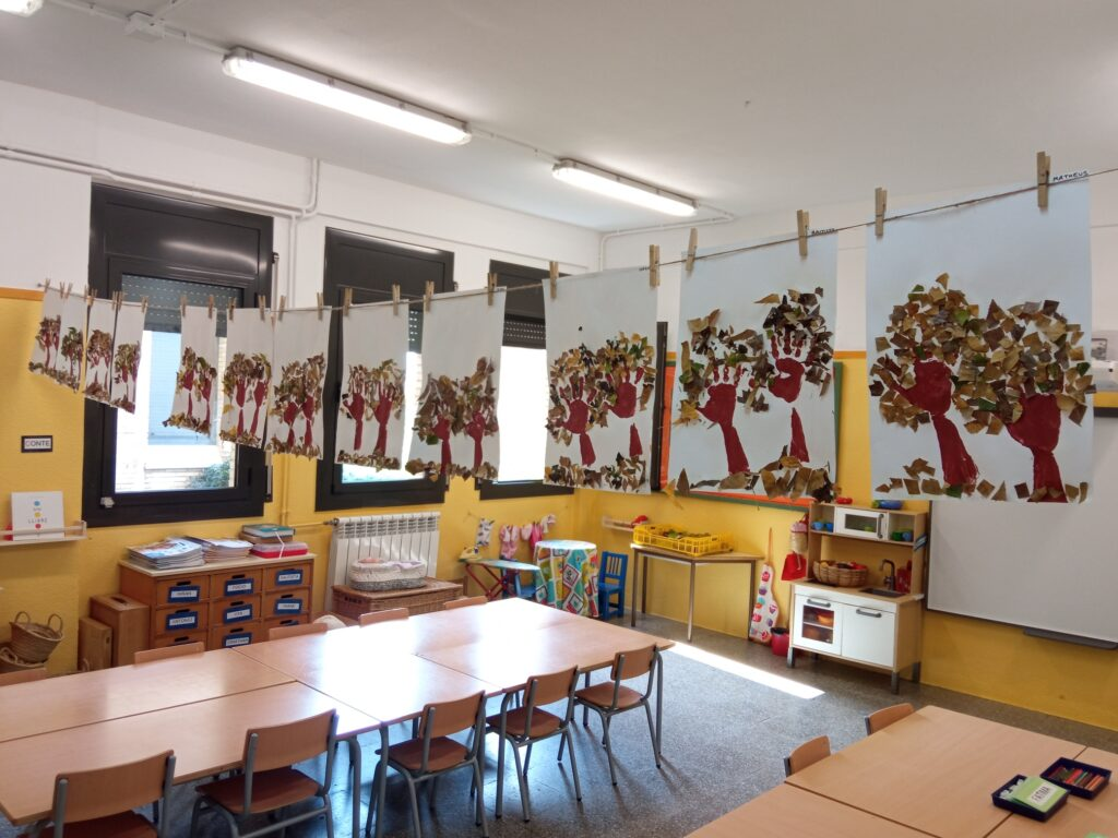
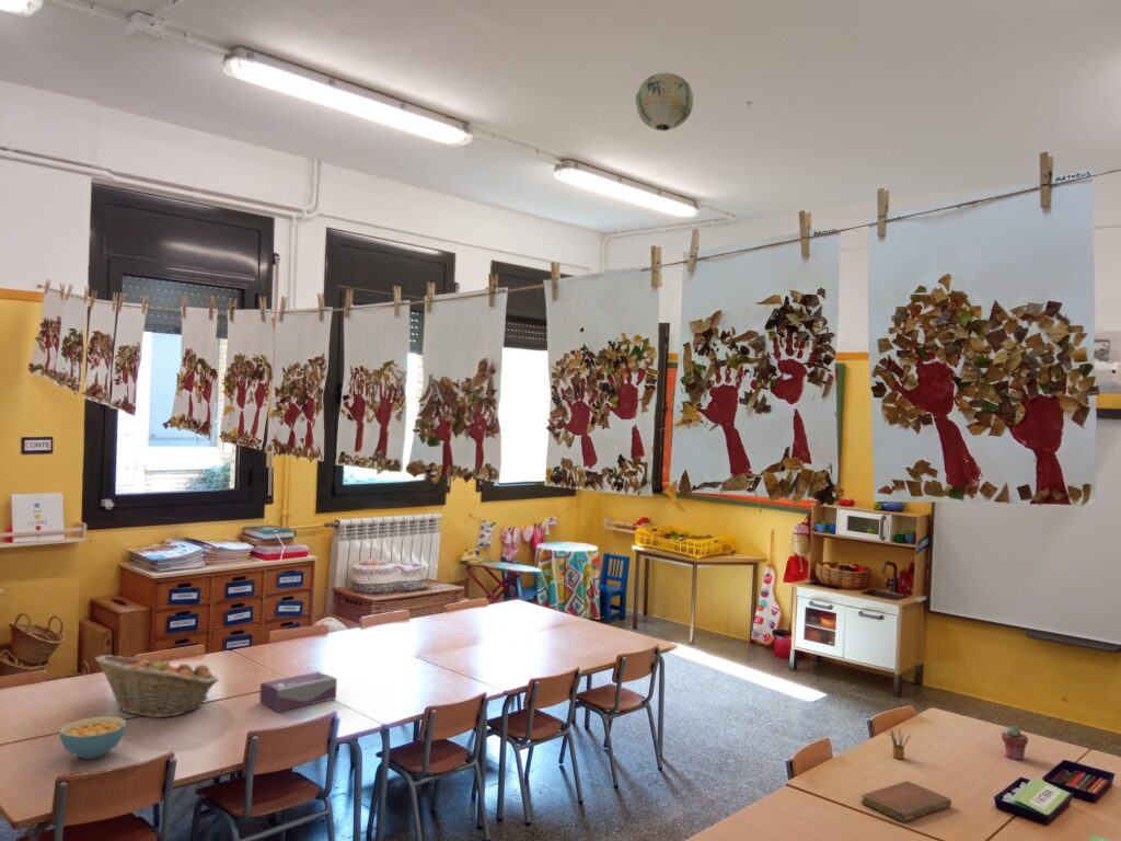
+ cereal bowl (93, 740)
+ tissue box (298, 690)
+ notebook (905, 800)
+ potted succulent (1014, 741)
+ paper lantern (663, 102)
+ pencil box (900, 744)
+ fruit basket (157, 679)
